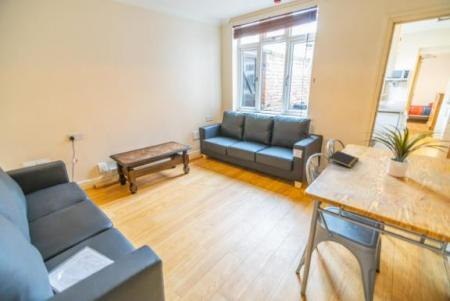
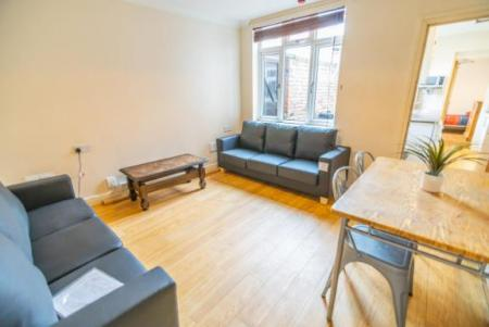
- notepad (343, 158)
